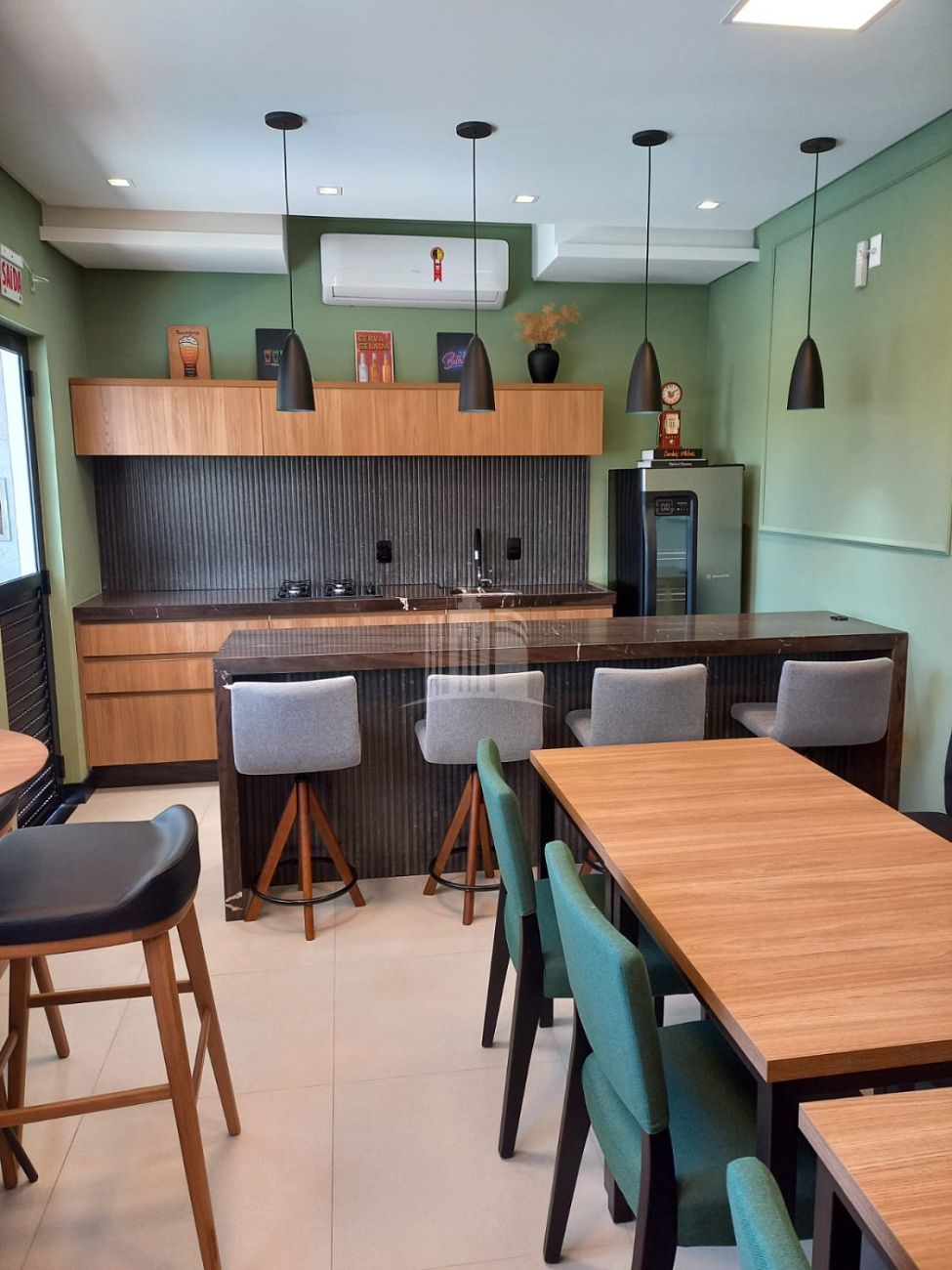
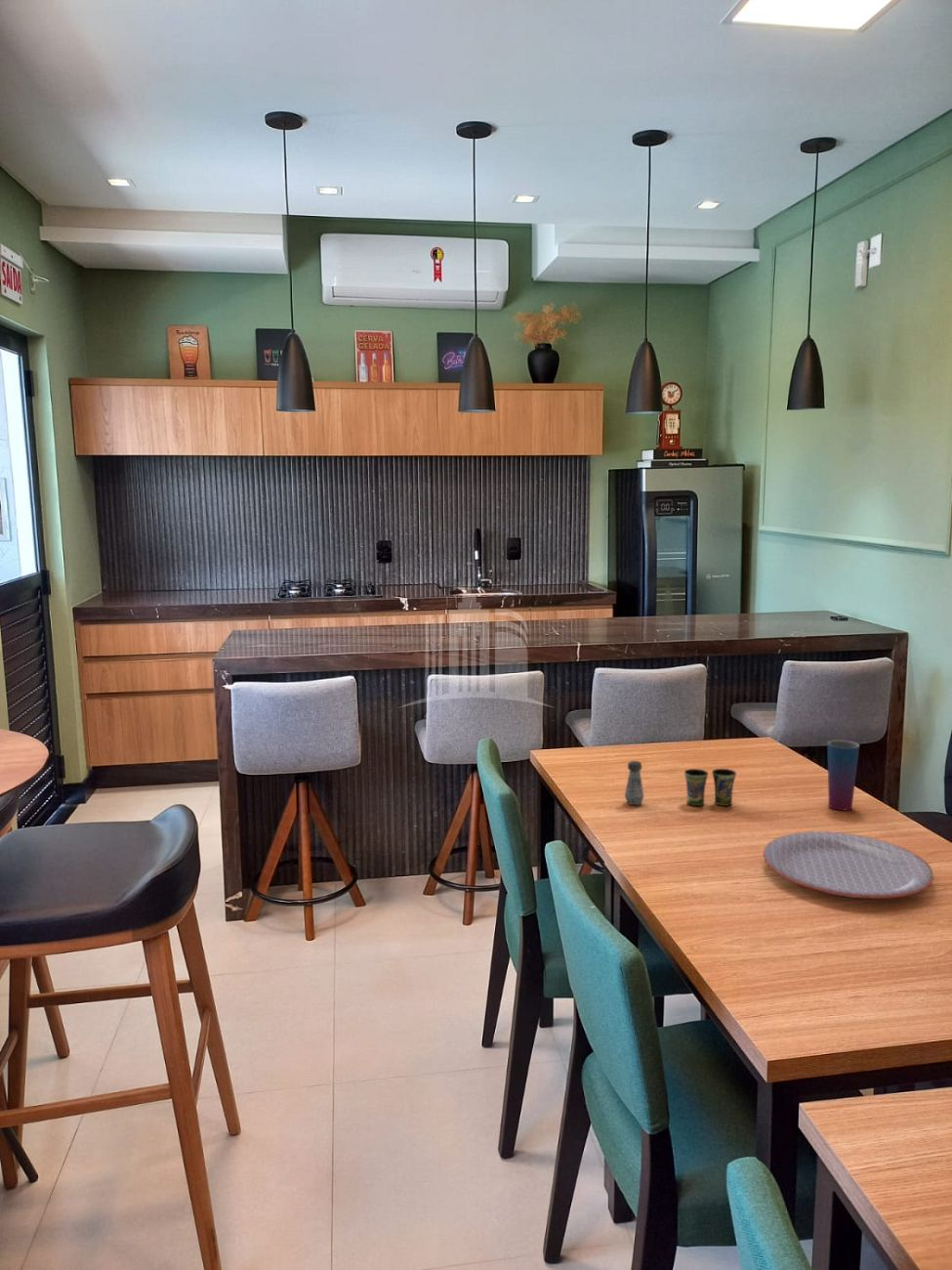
+ cup (842, 775)
+ salt shaker (634, 783)
+ plate (845, 867)
+ cup (704, 787)
